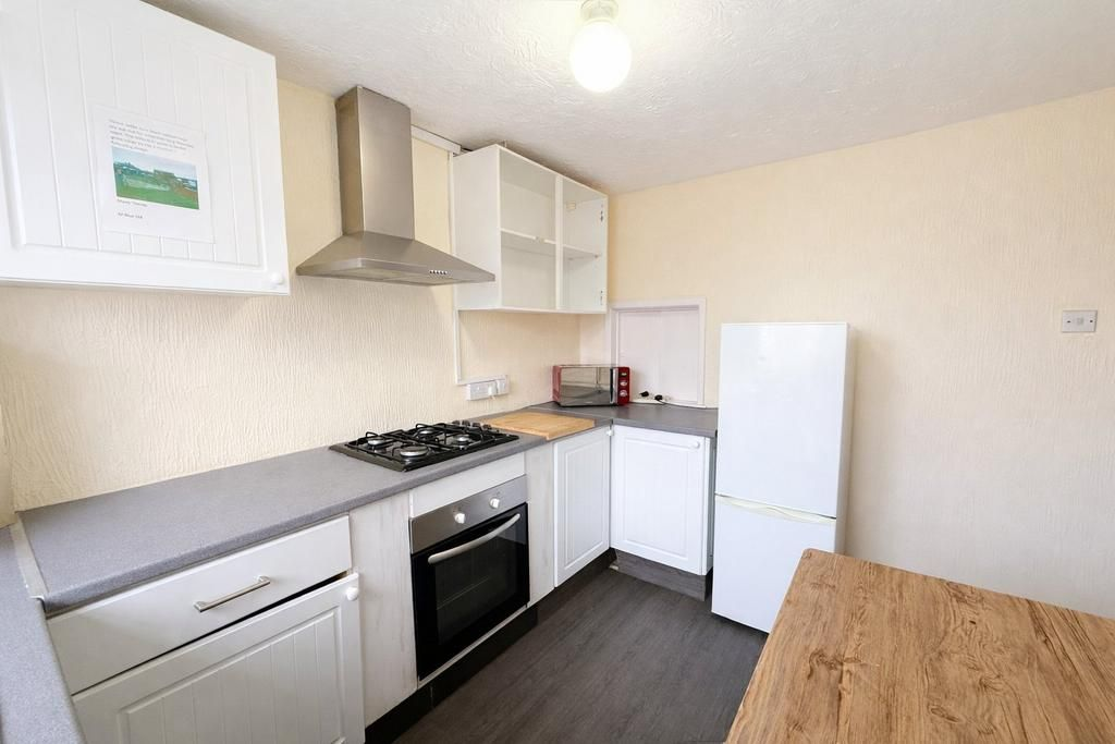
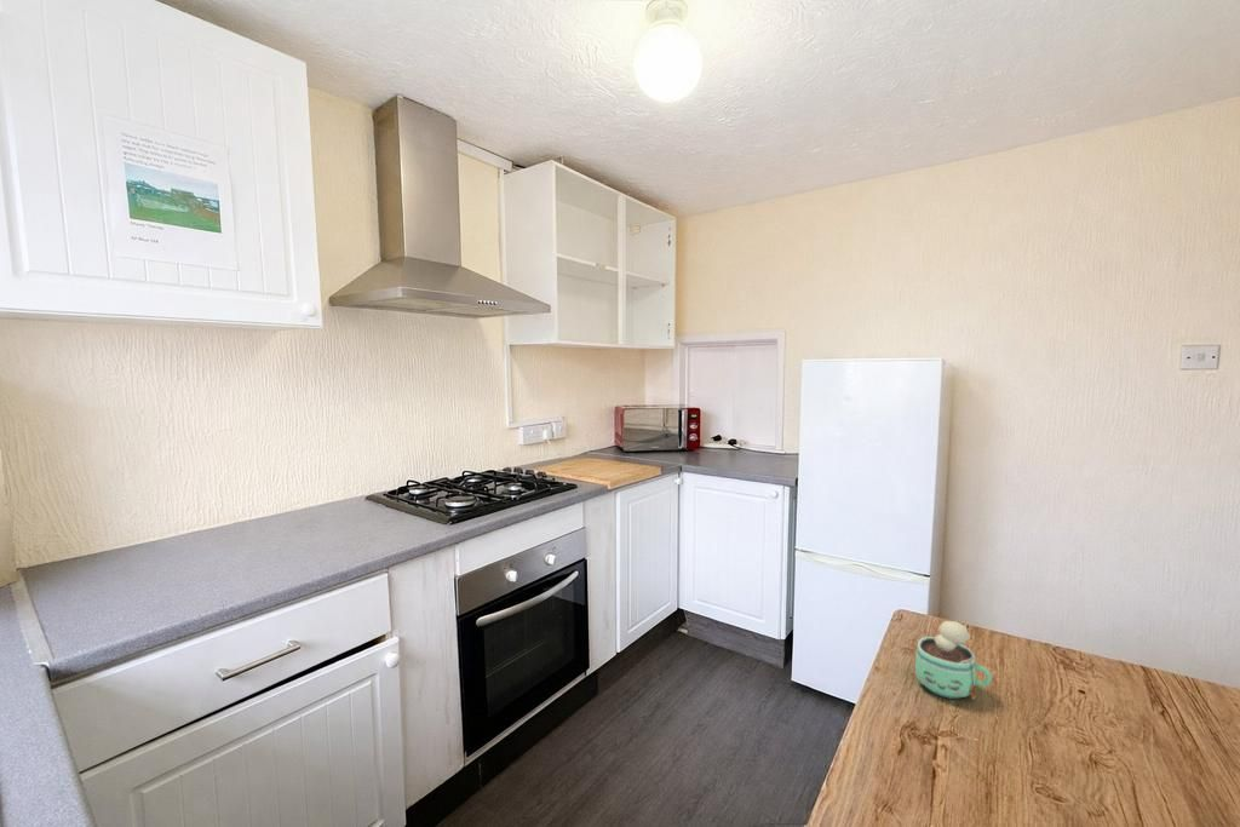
+ chocolate milk (952, 655)
